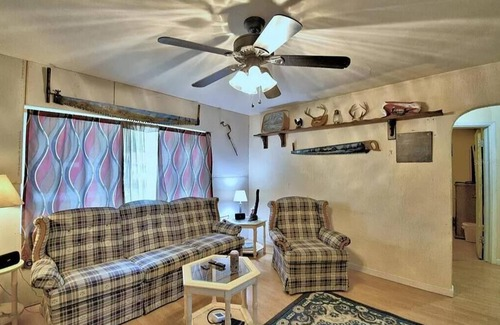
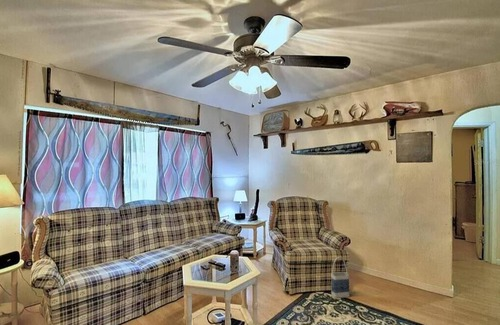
+ bag (340, 276)
